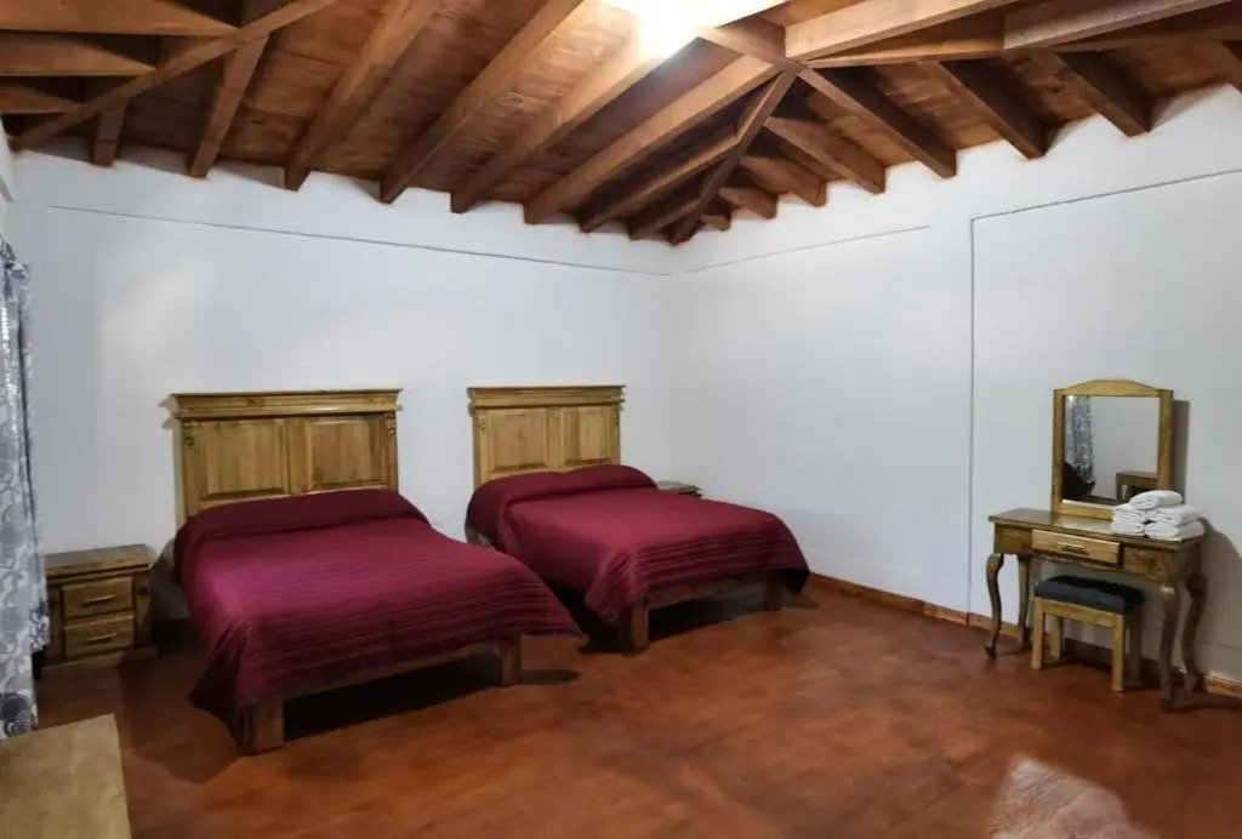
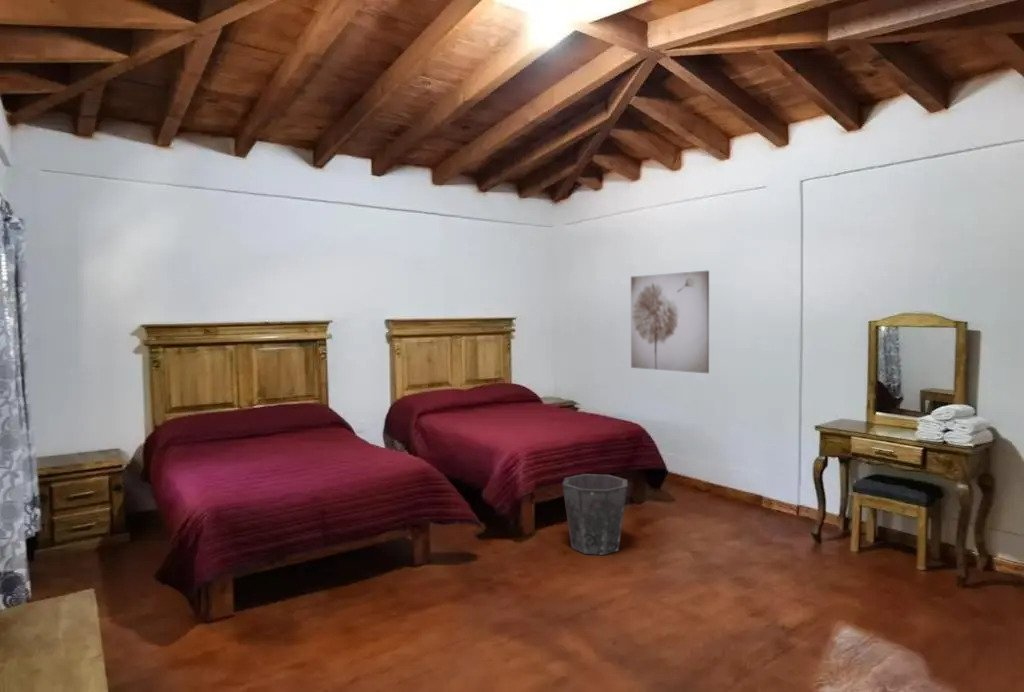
+ waste bin (595, 514)
+ wall art (667, 322)
